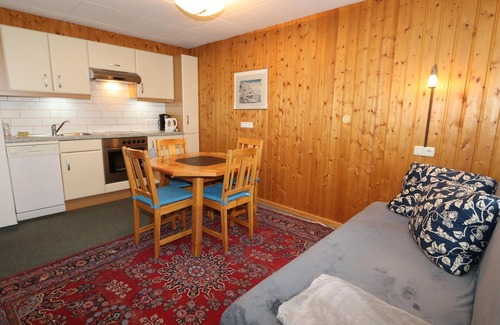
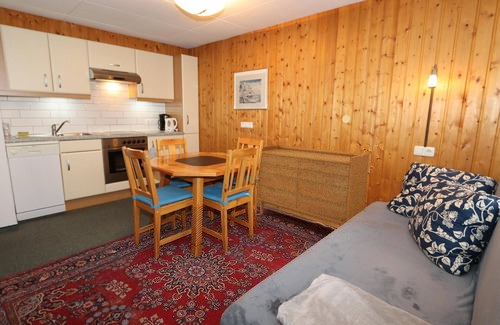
+ sideboard (307, 187)
